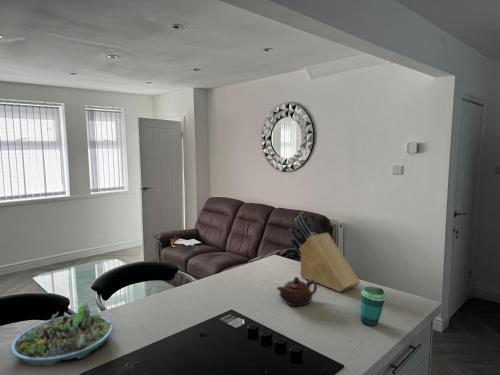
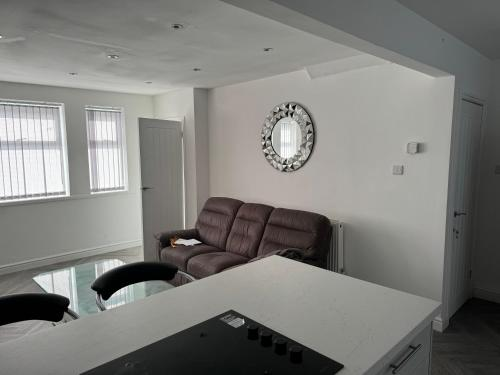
- teapot (297, 289)
- succulent planter (64, 327)
- knife block (321, 247)
- cup (372, 306)
